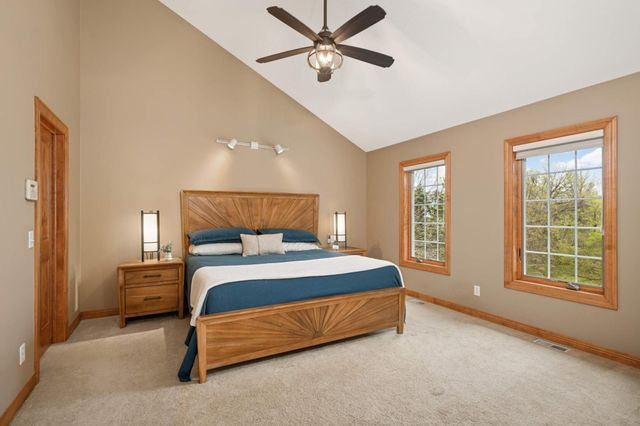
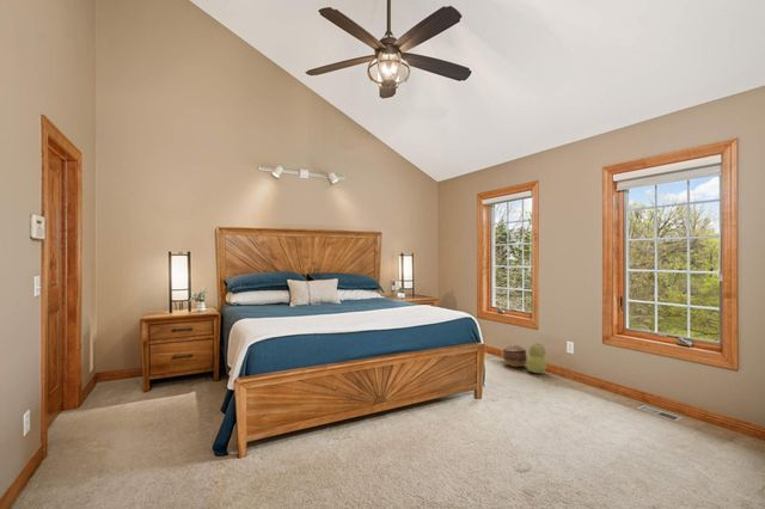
+ vase (536, 358)
+ basket (514, 355)
